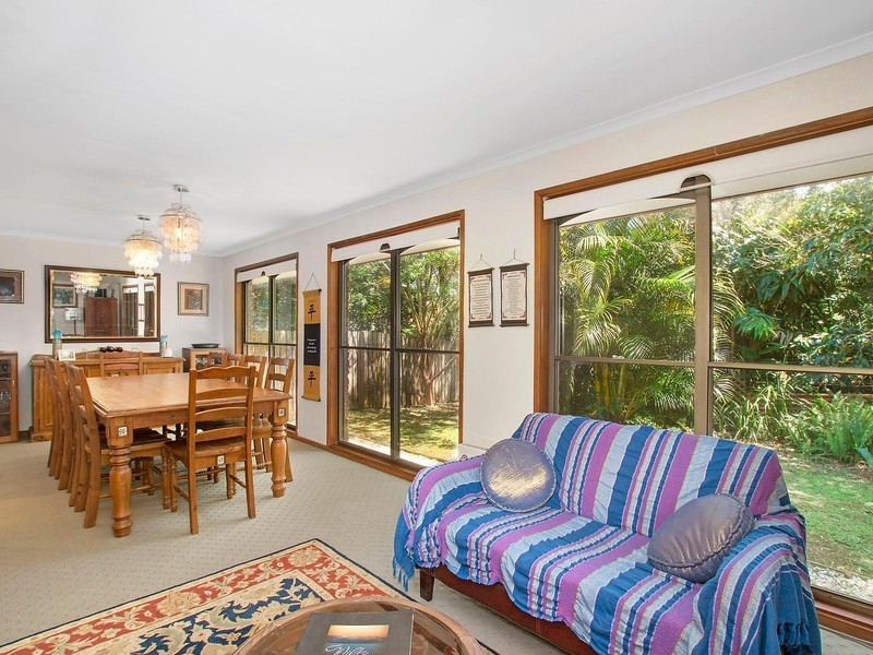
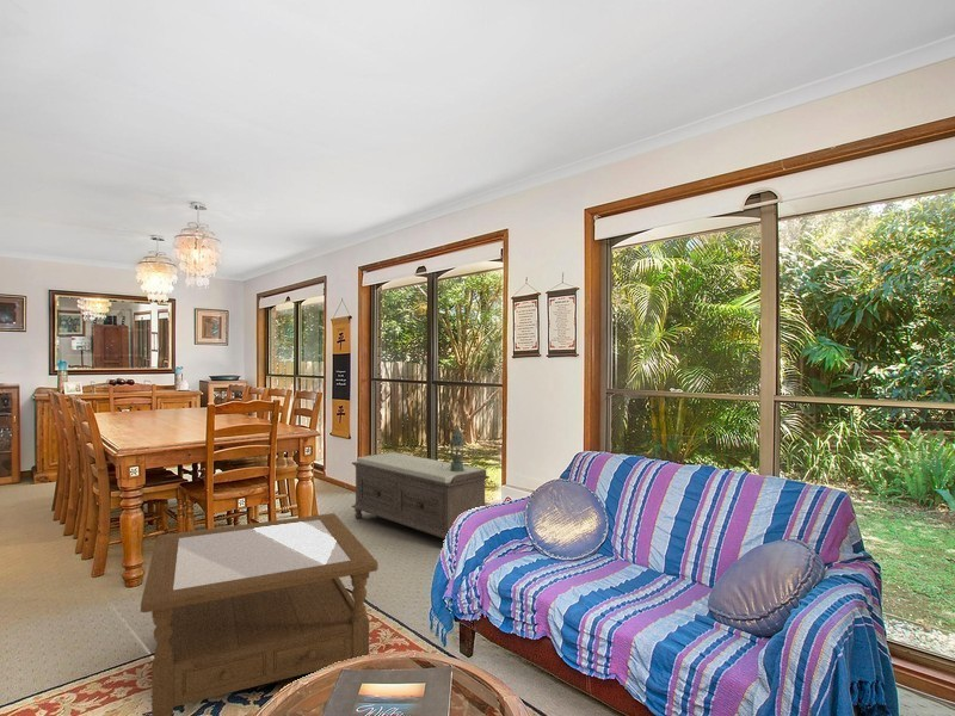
+ coffee table (259, 599)
+ bench (415, 494)
+ lantern (452, 449)
